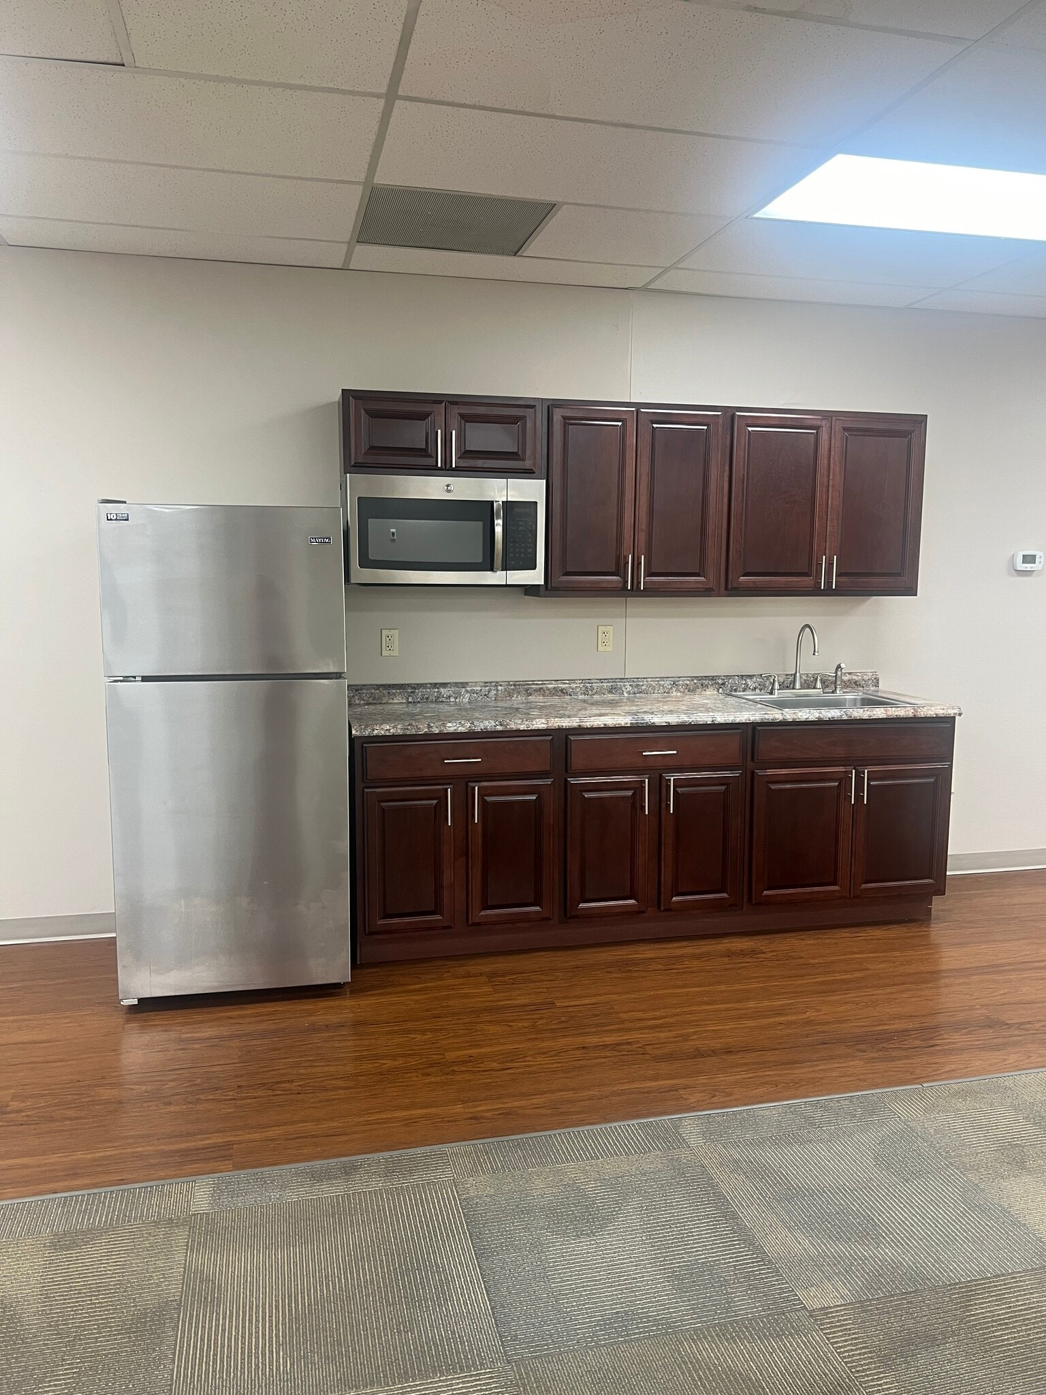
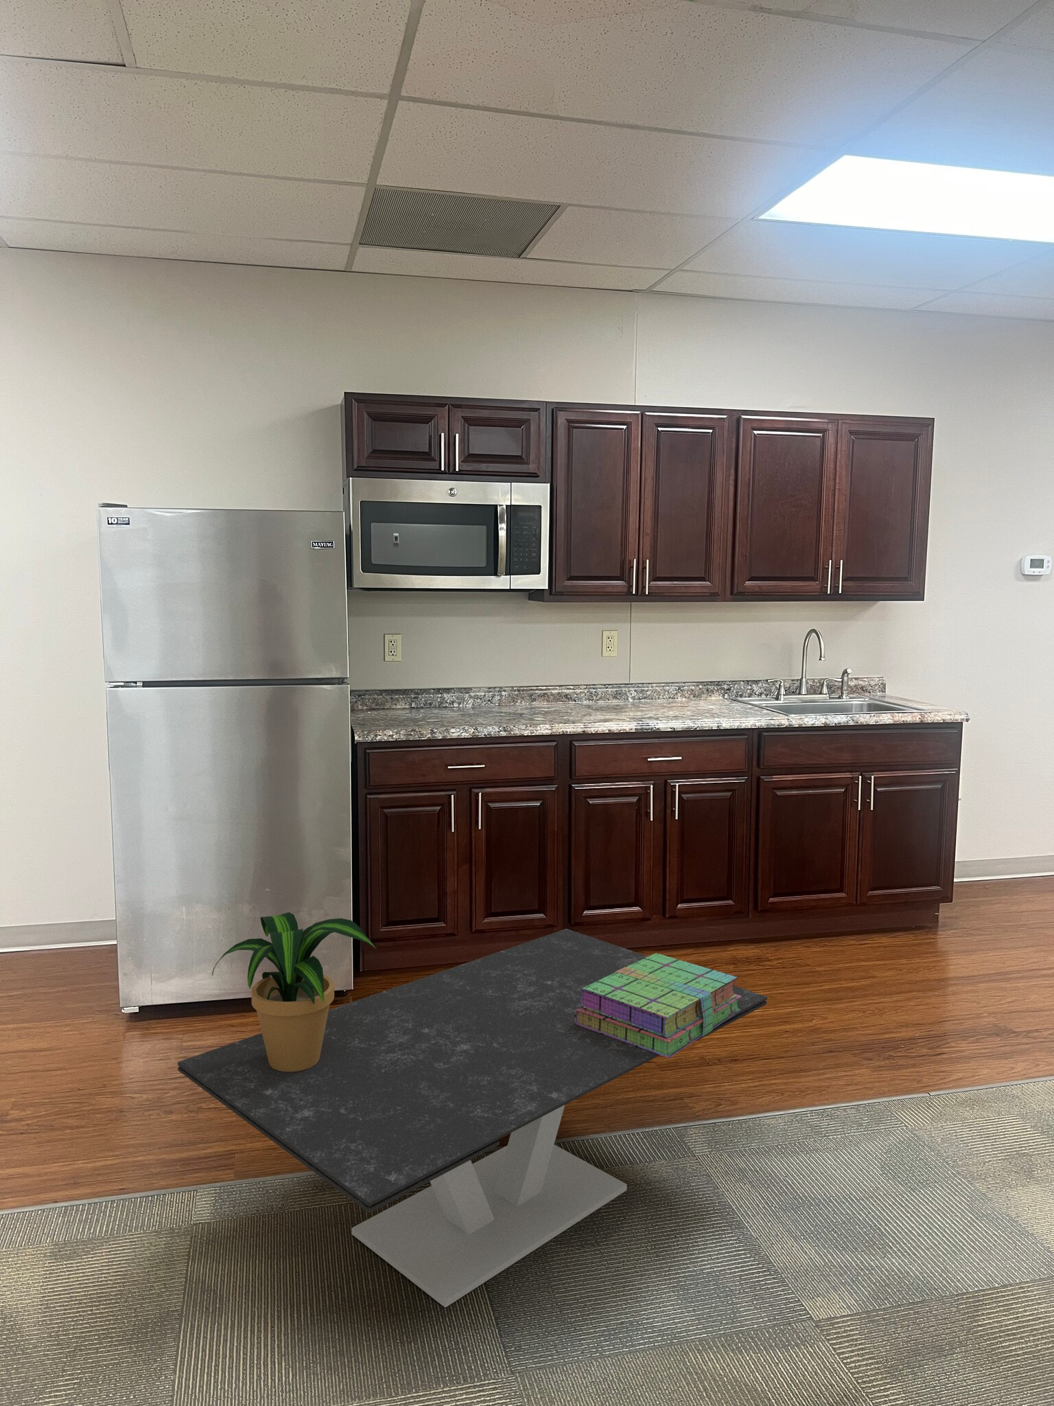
+ potted plant (293, 990)
+ stack of books (660, 999)
+ coffee table (495, 1119)
